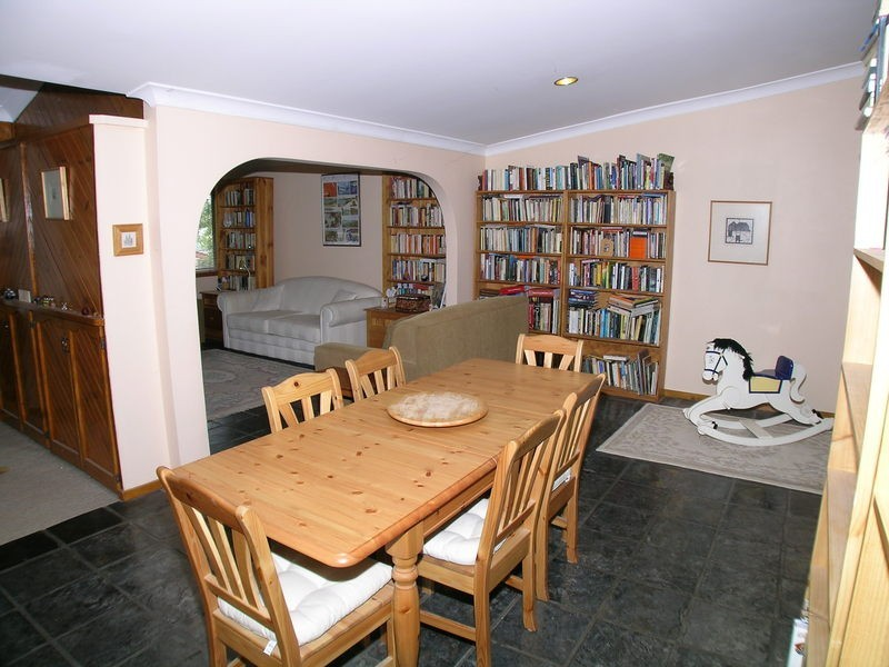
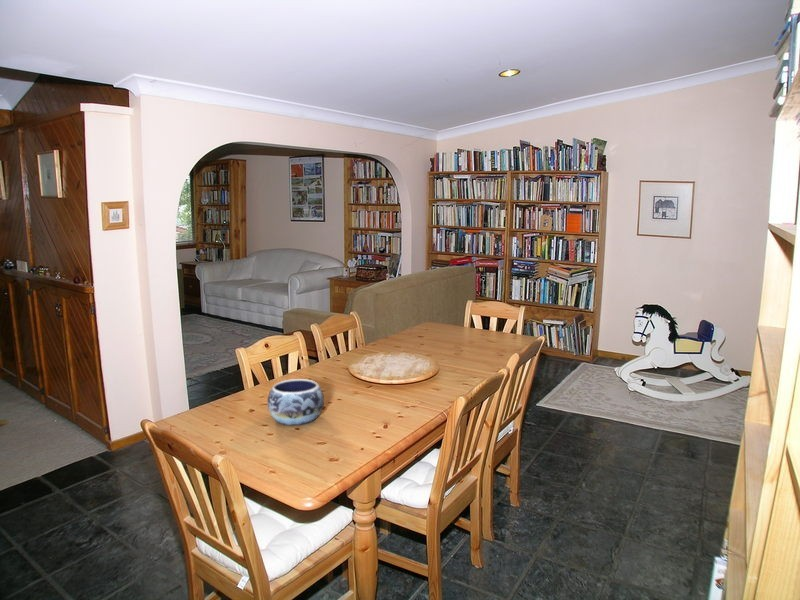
+ decorative bowl (296, 401)
